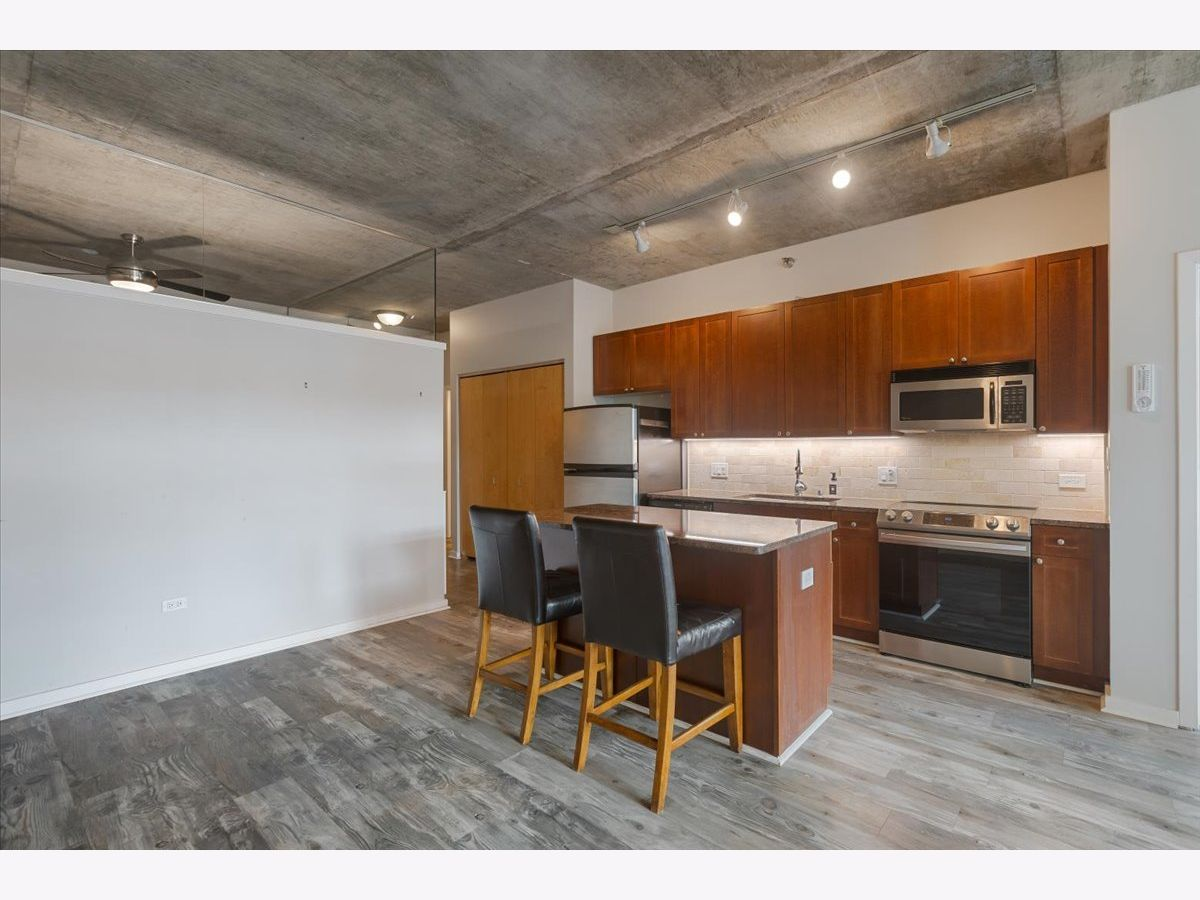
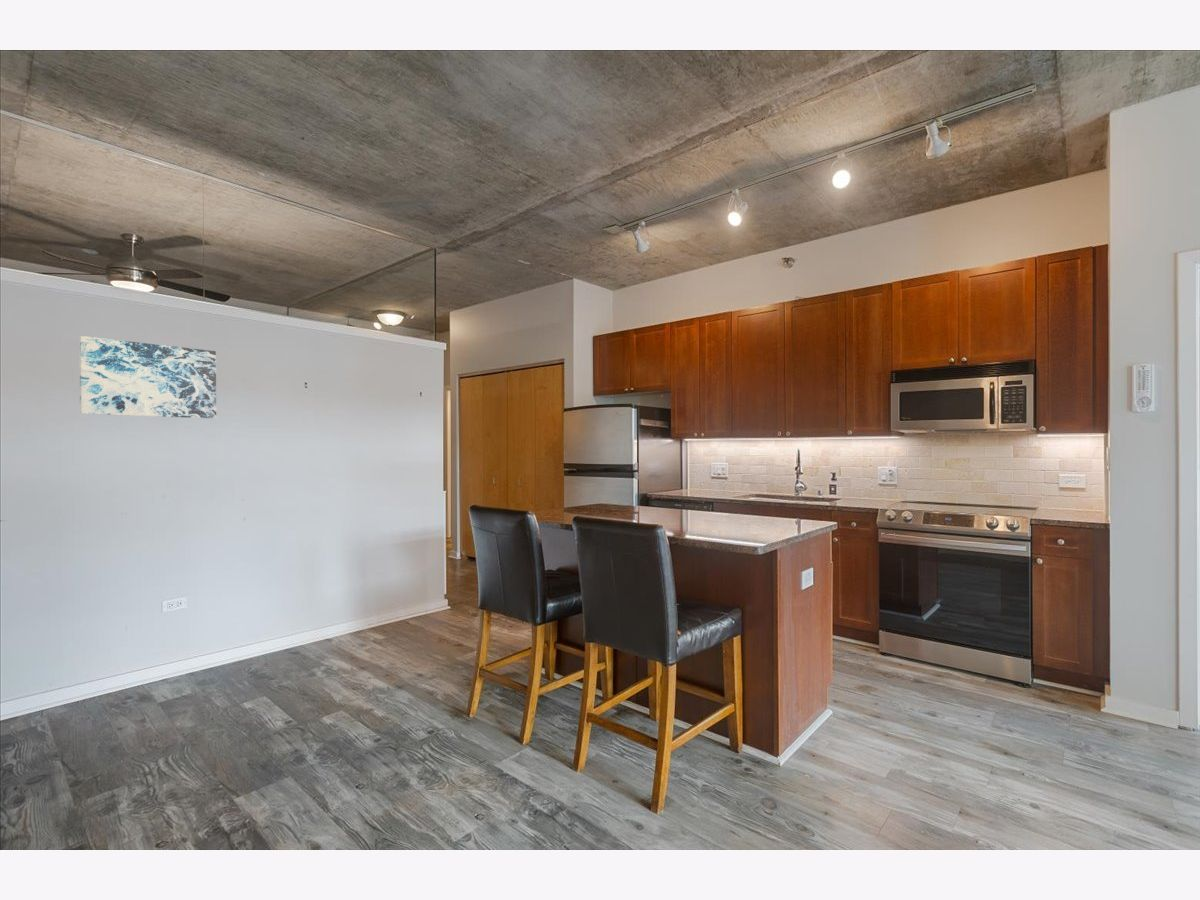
+ wall art (152, 380)
